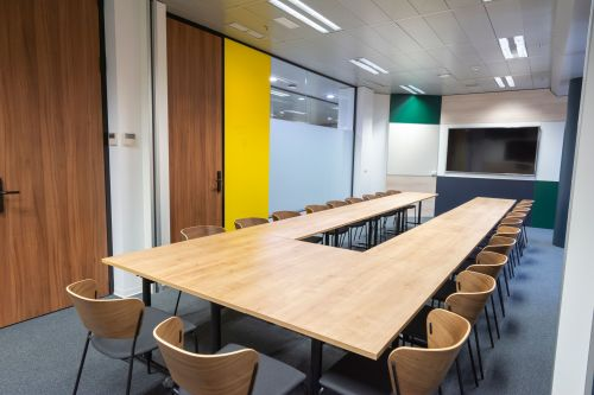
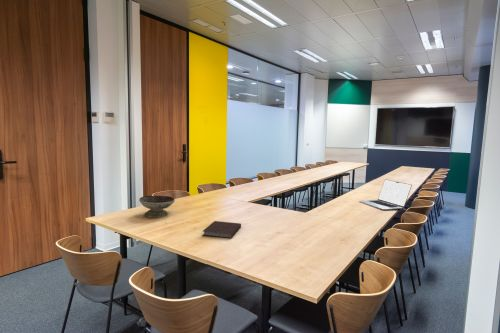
+ notebook (222, 229)
+ decorative bowl (157, 206)
+ laptop (384, 193)
